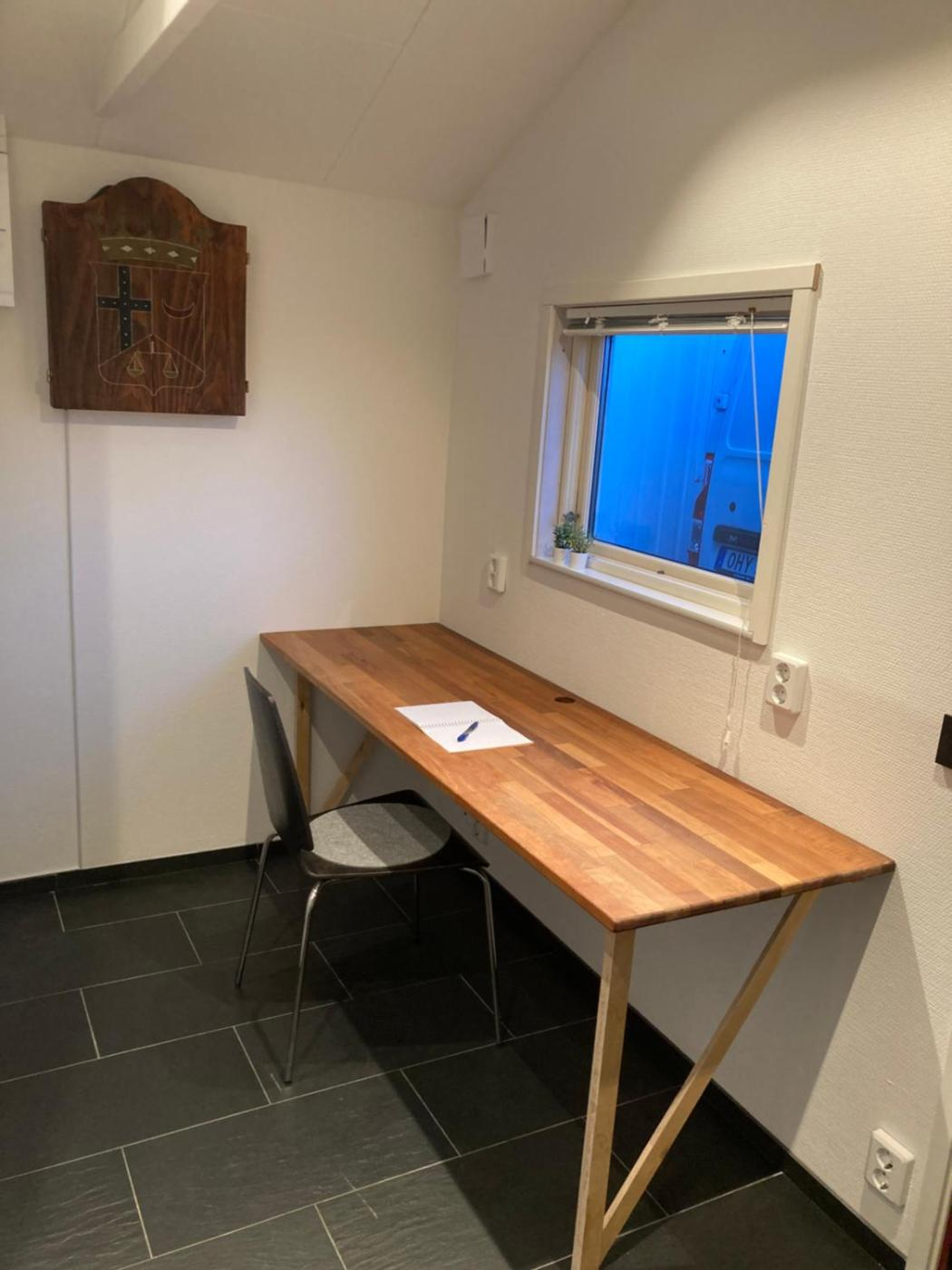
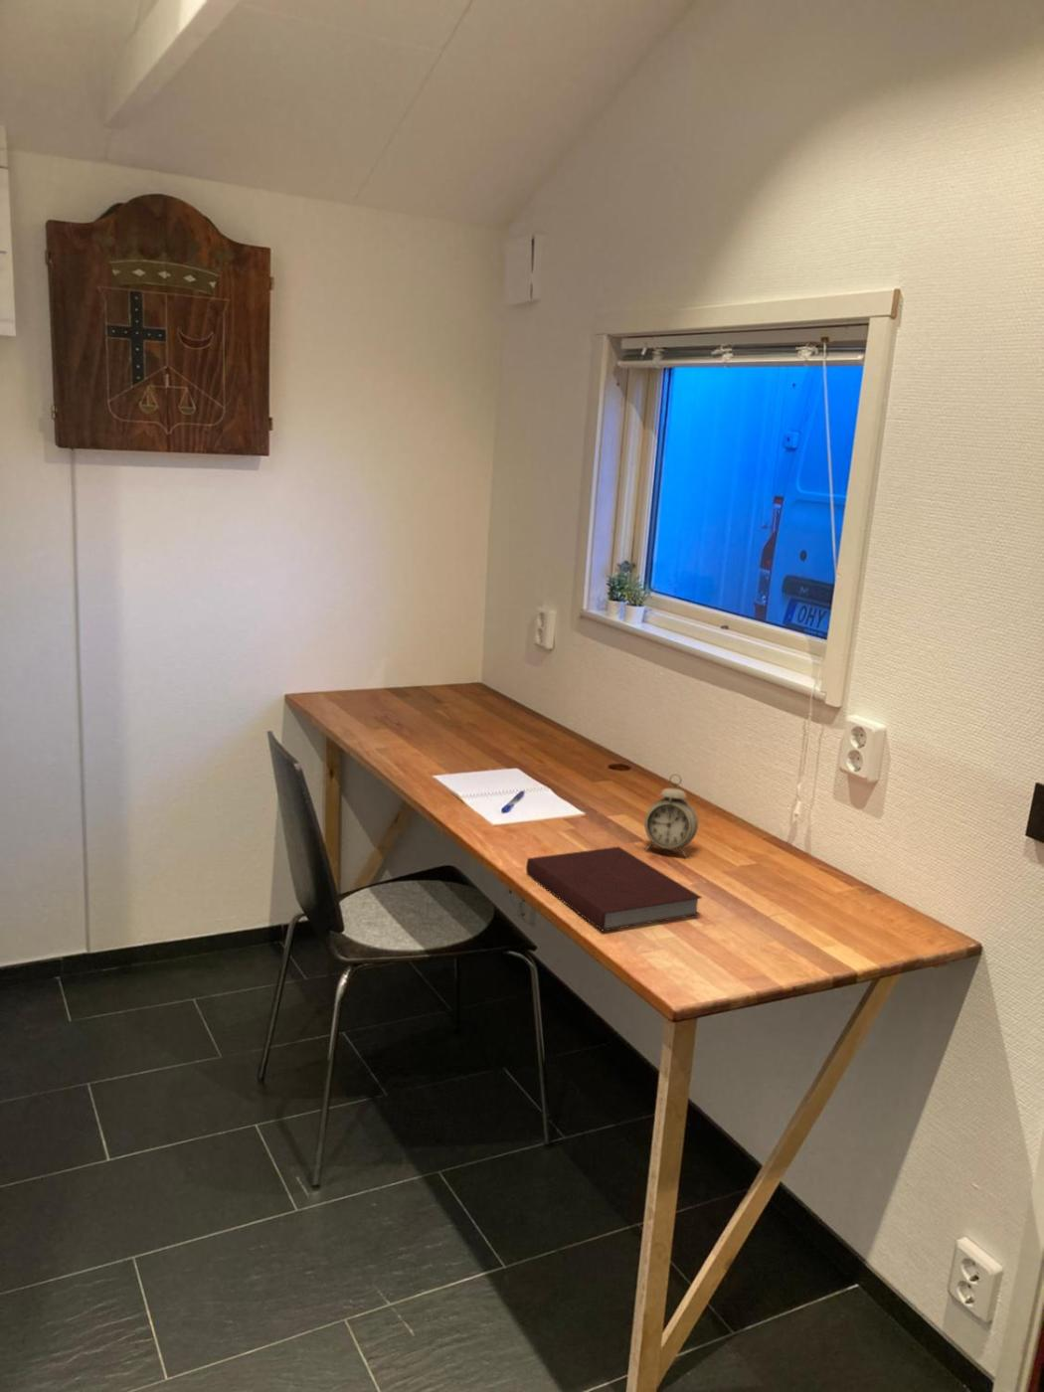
+ notebook (611, 885)
+ alarm clock (671, 813)
